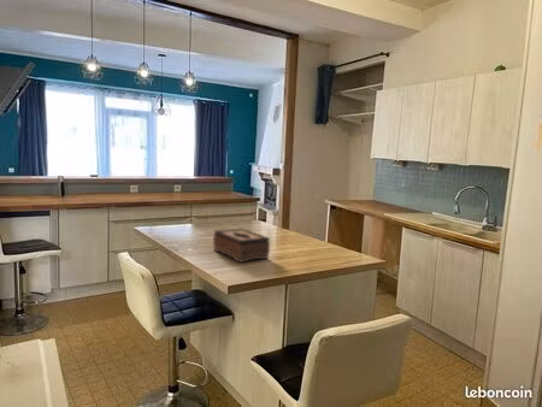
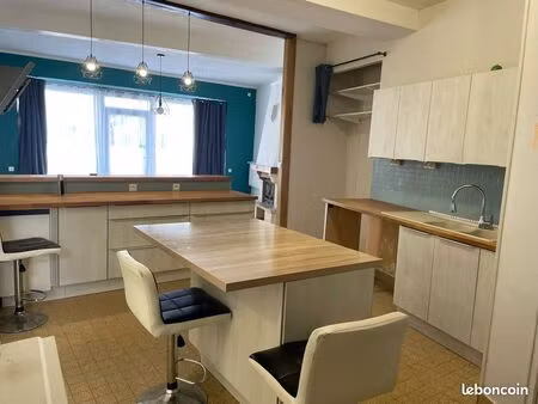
- tissue box (240, 243)
